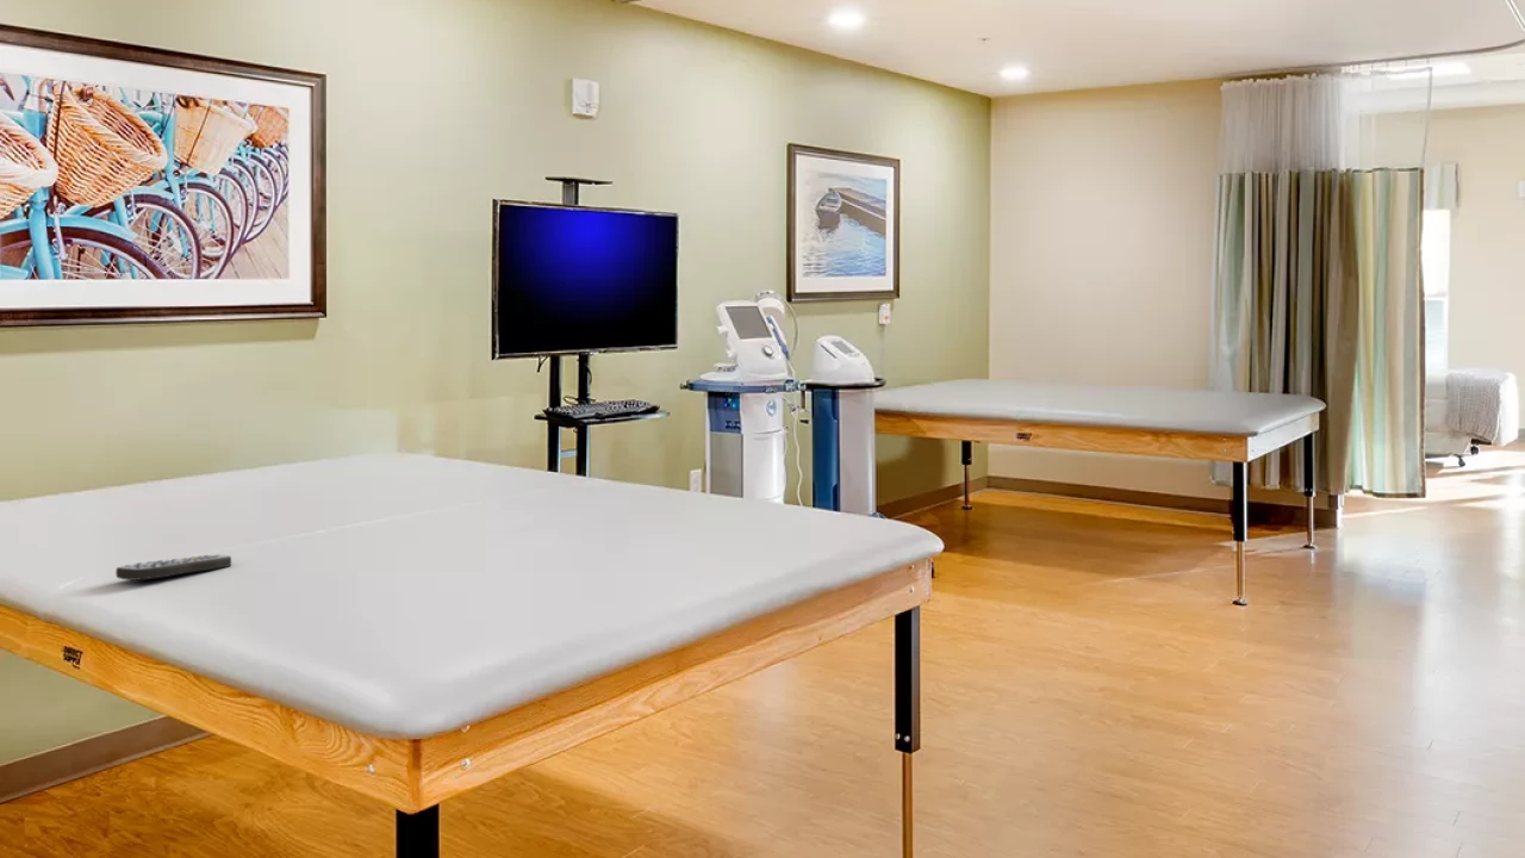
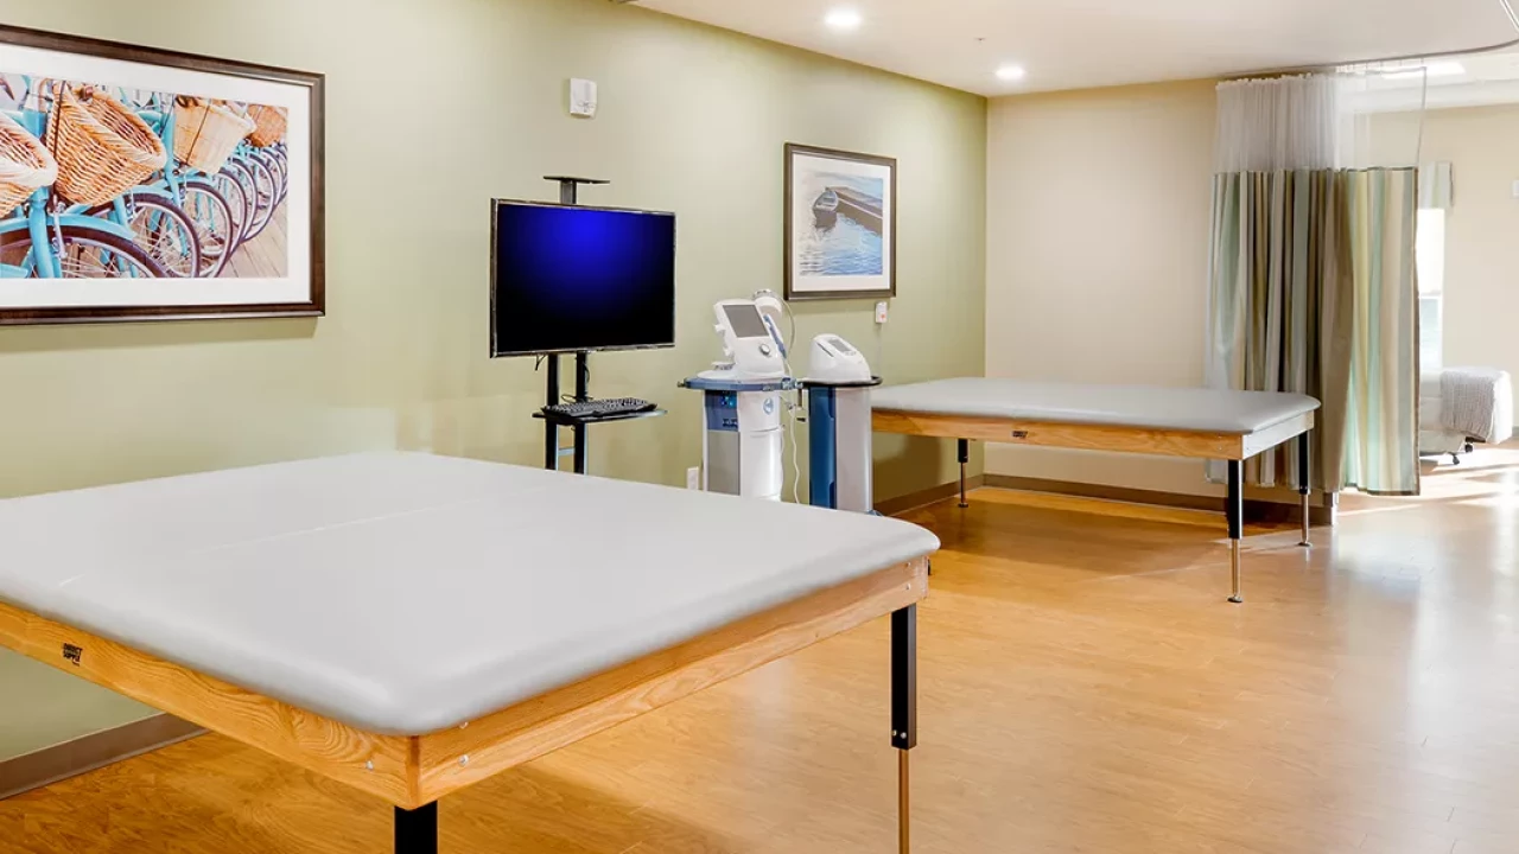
- remote control (176, 566)
